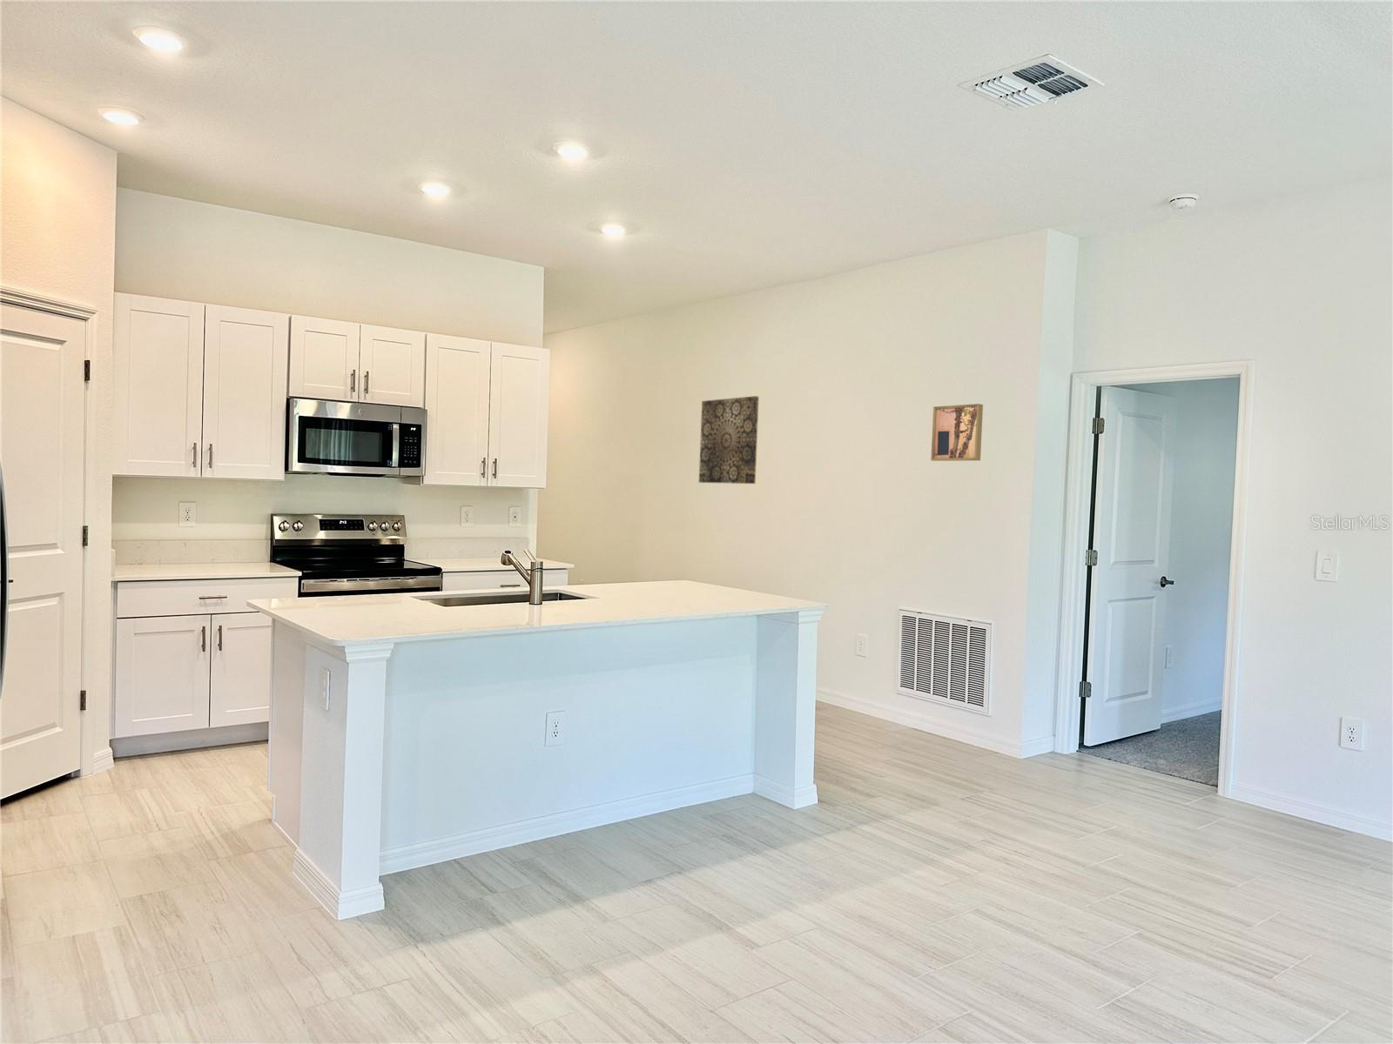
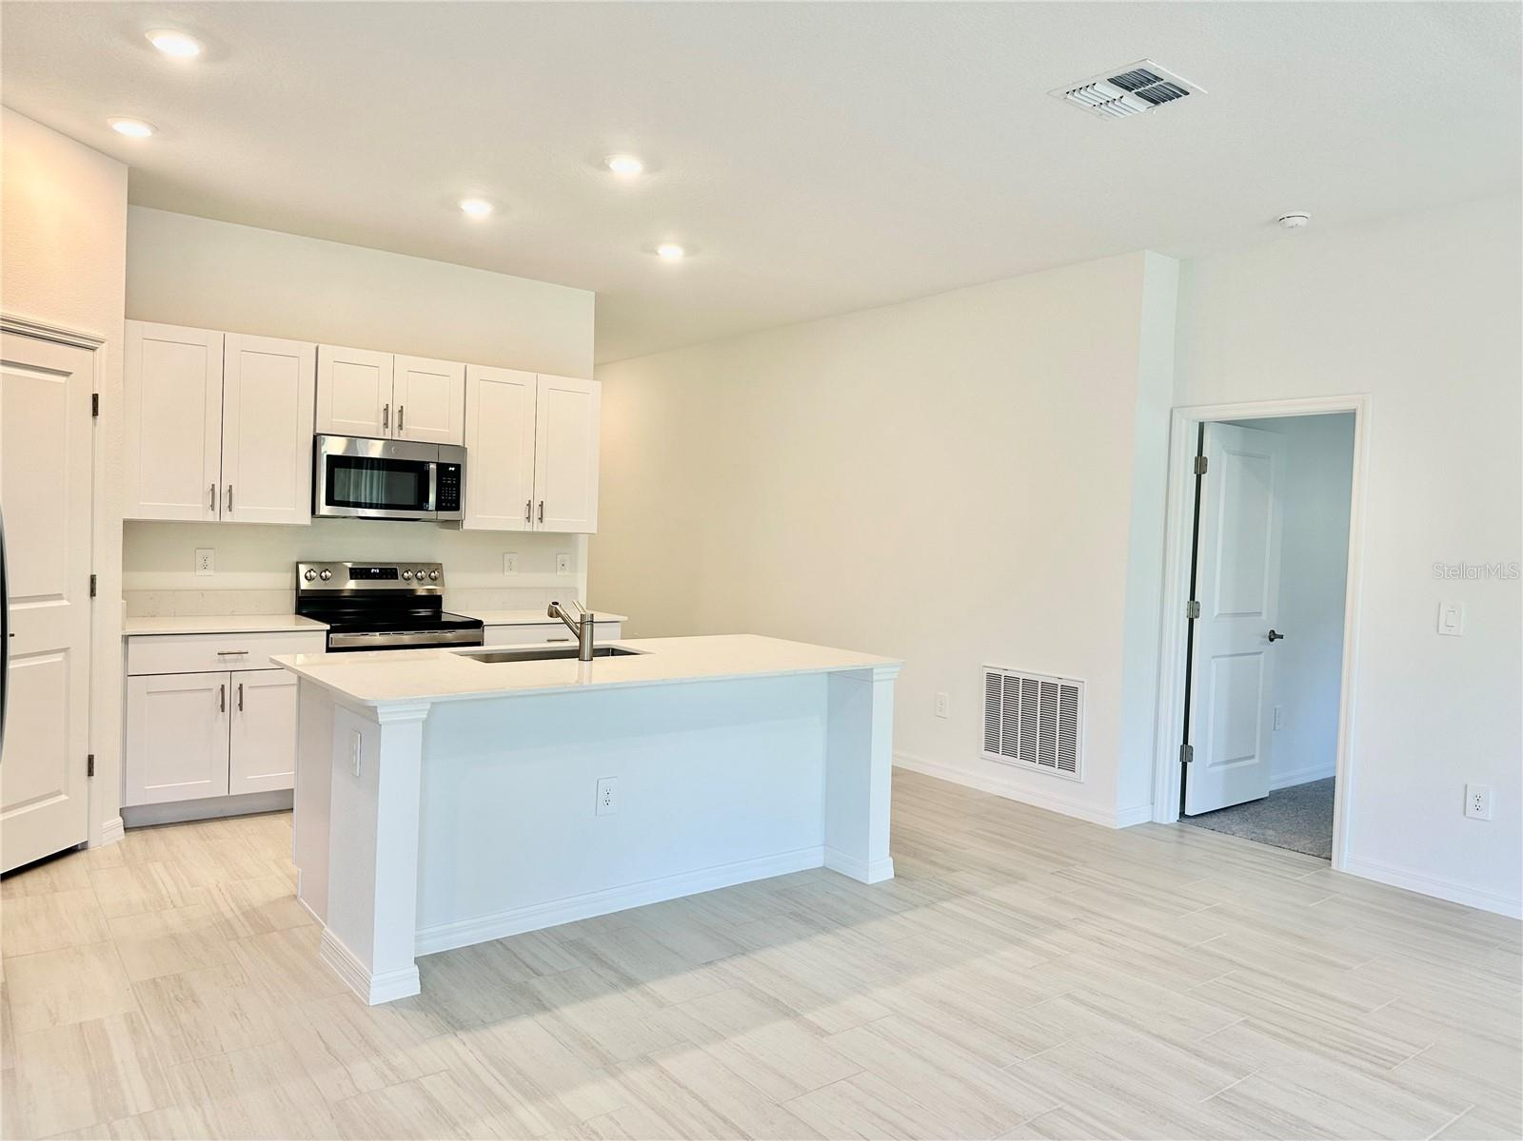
- wall art (956, 432)
- wall art (727, 440)
